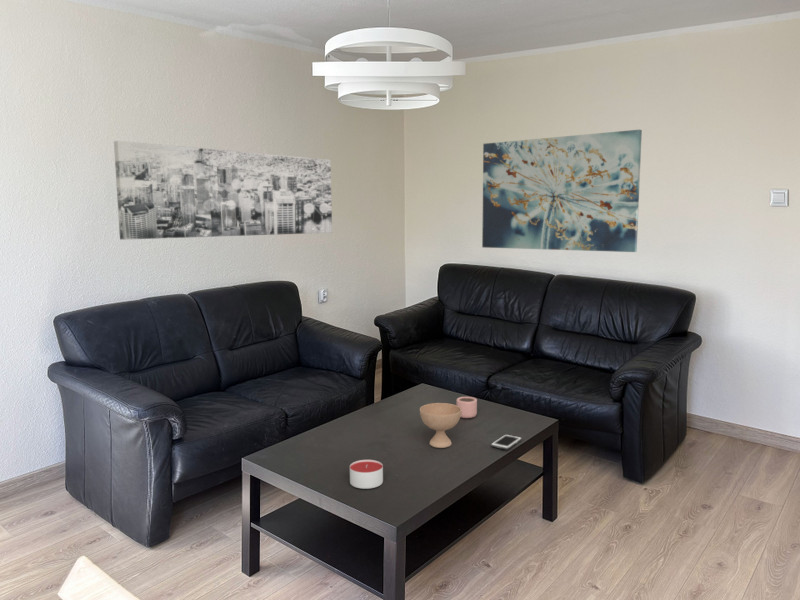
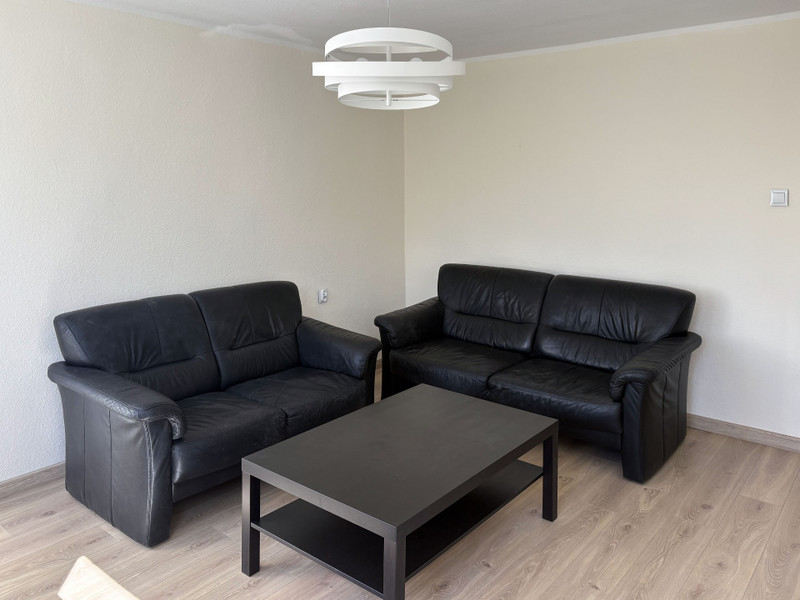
- cell phone (506, 441)
- wall art (239, 194)
- wall art (554, 194)
- bowl (440, 426)
- candle (366, 473)
- mug (467, 406)
